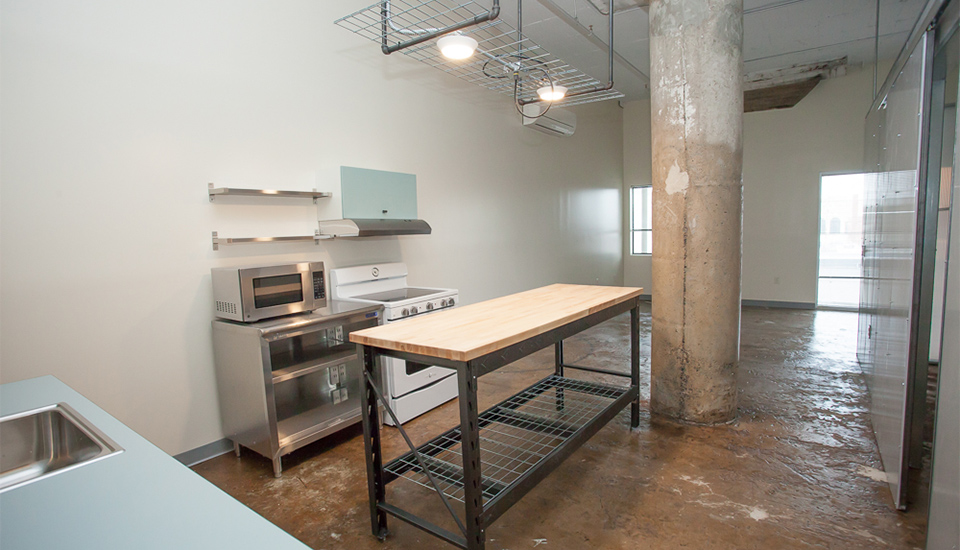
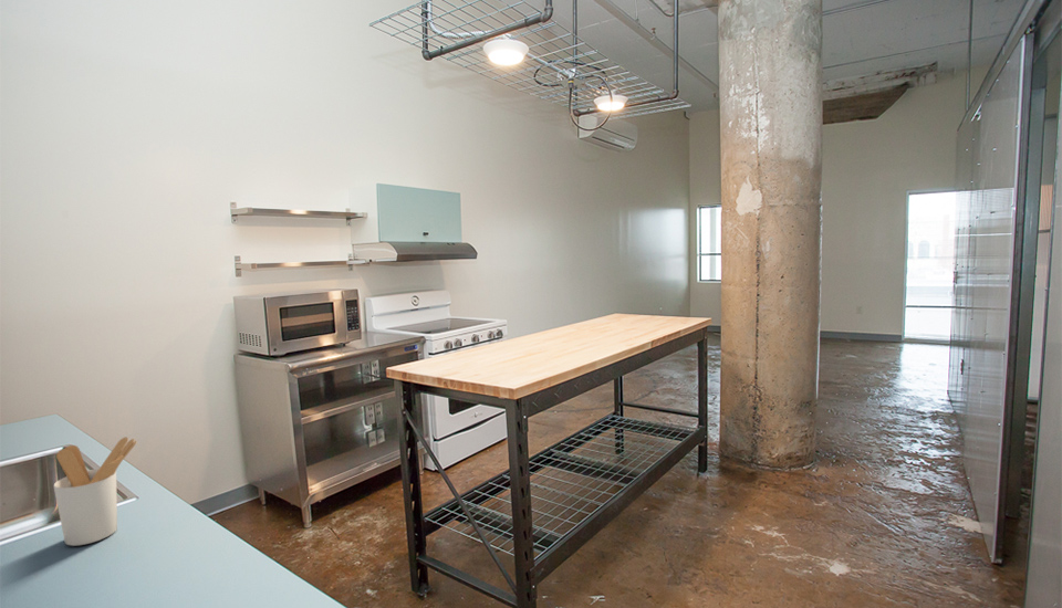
+ utensil holder (101, 486)
